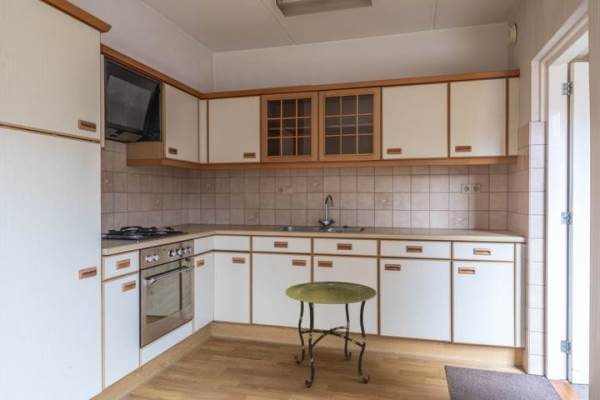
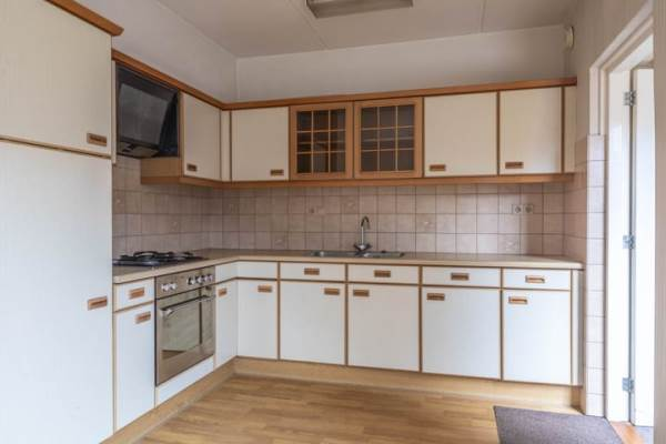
- side table (330, 331)
